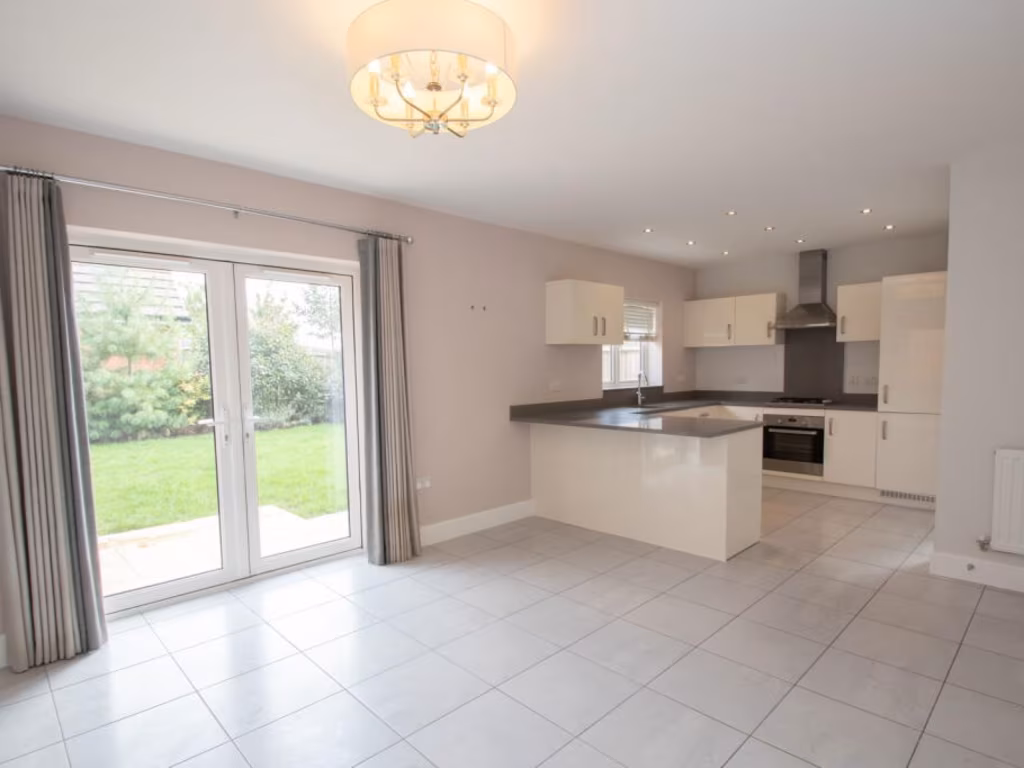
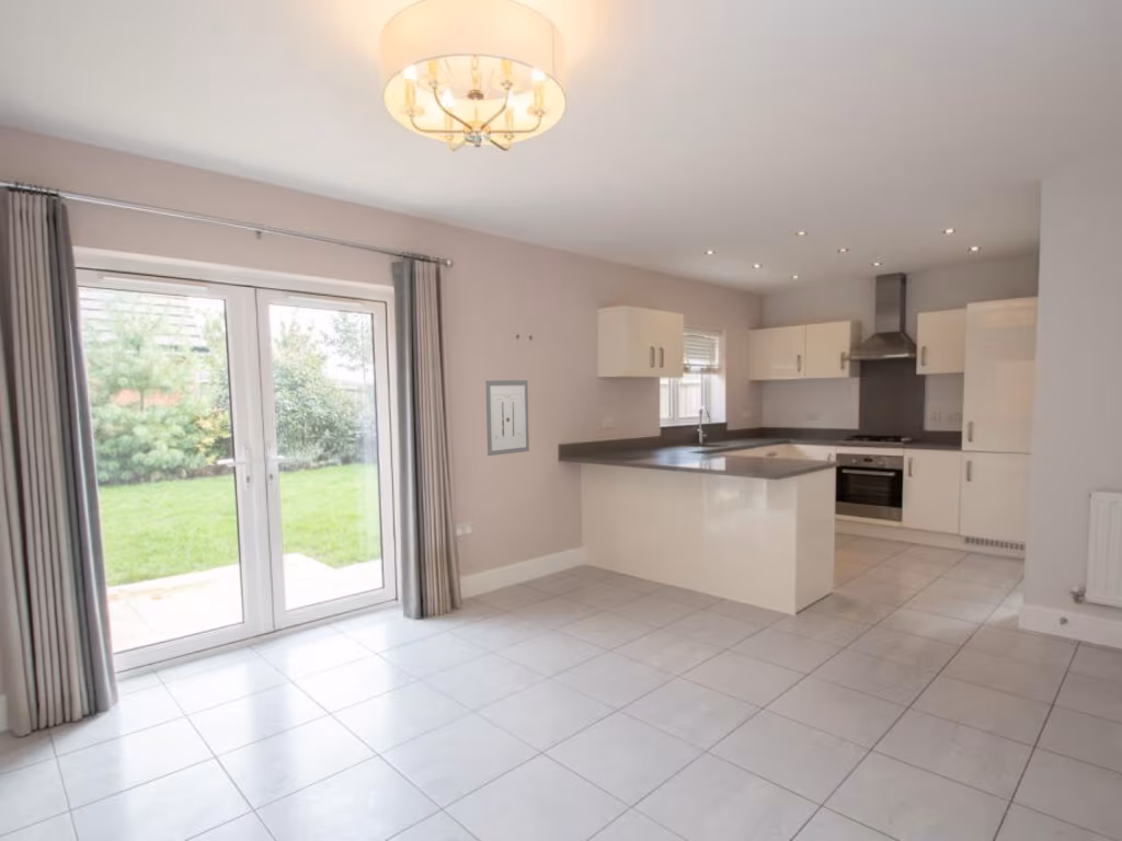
+ wall art (507, 416)
